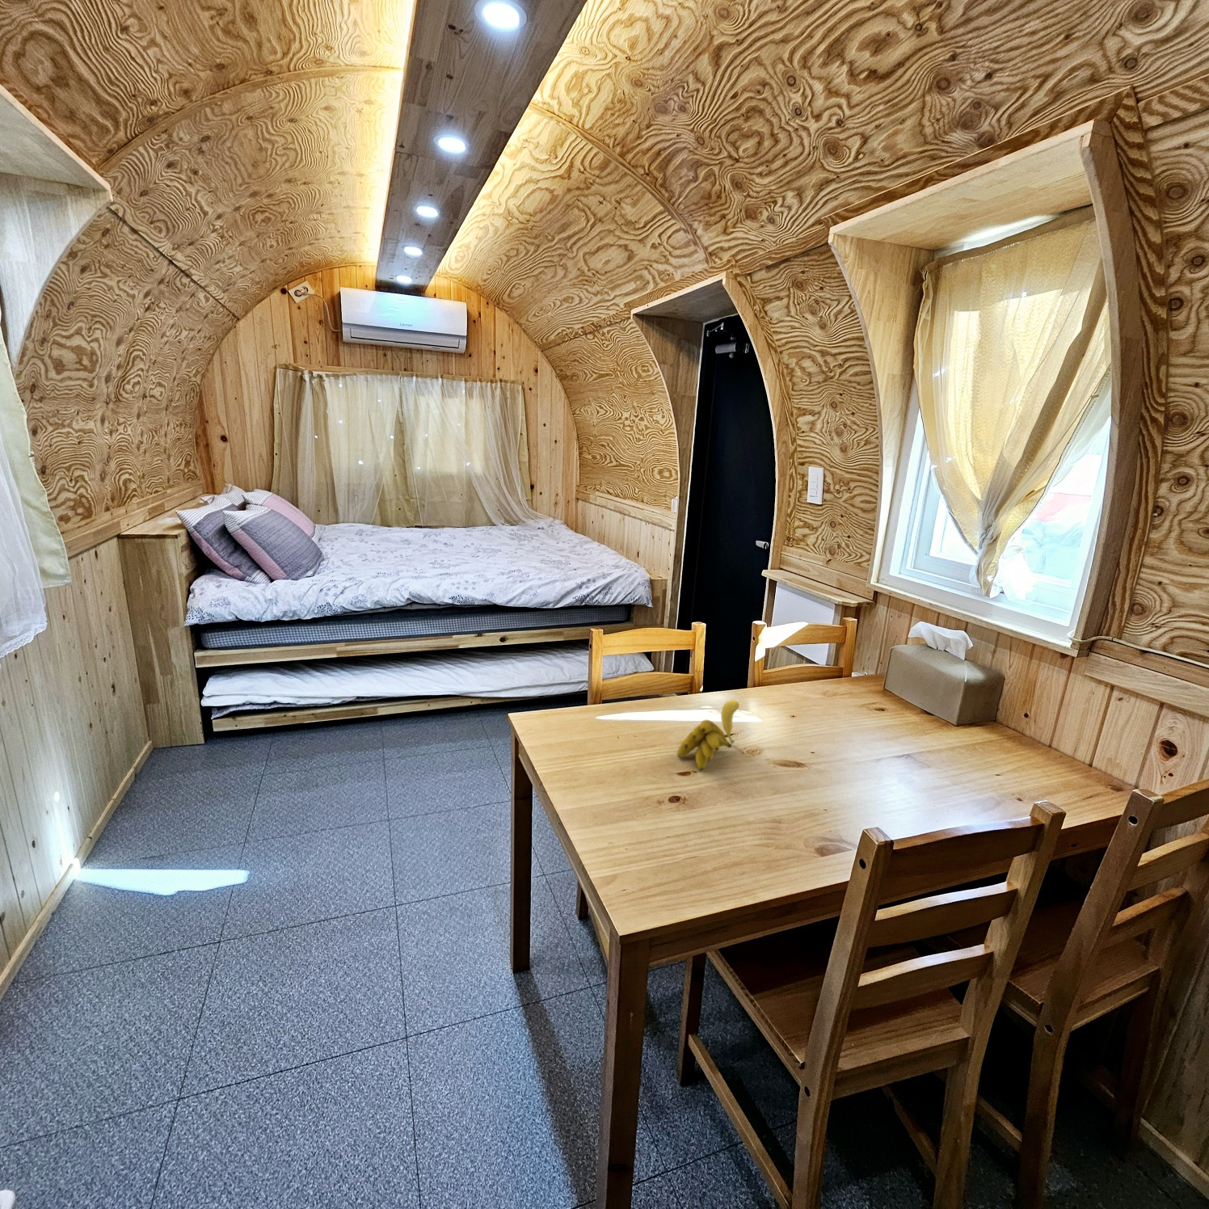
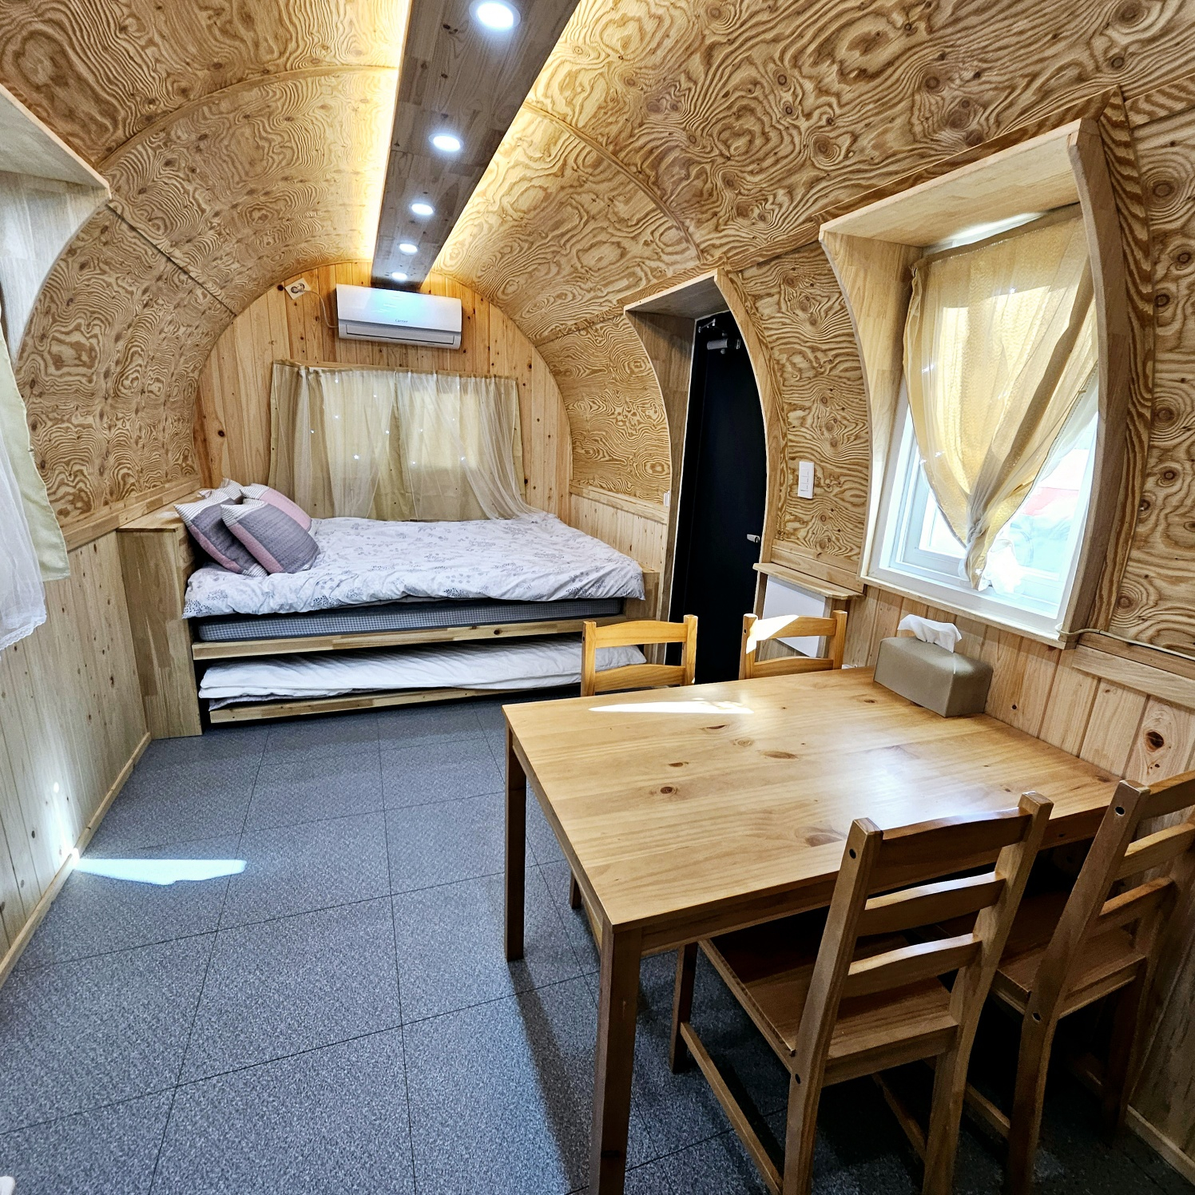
- banana (715, 730)
